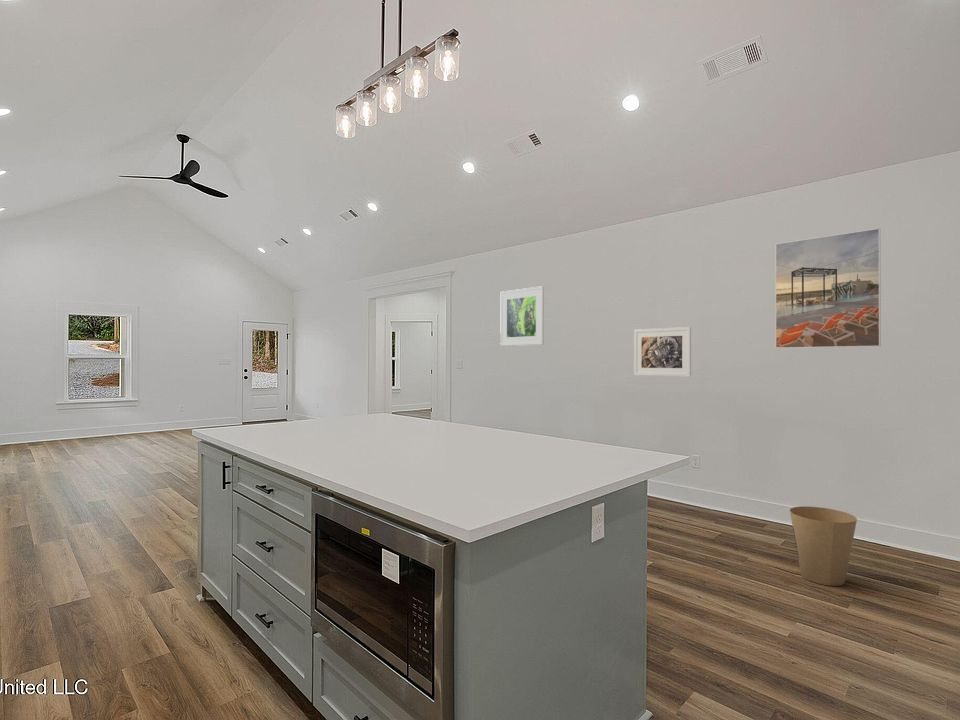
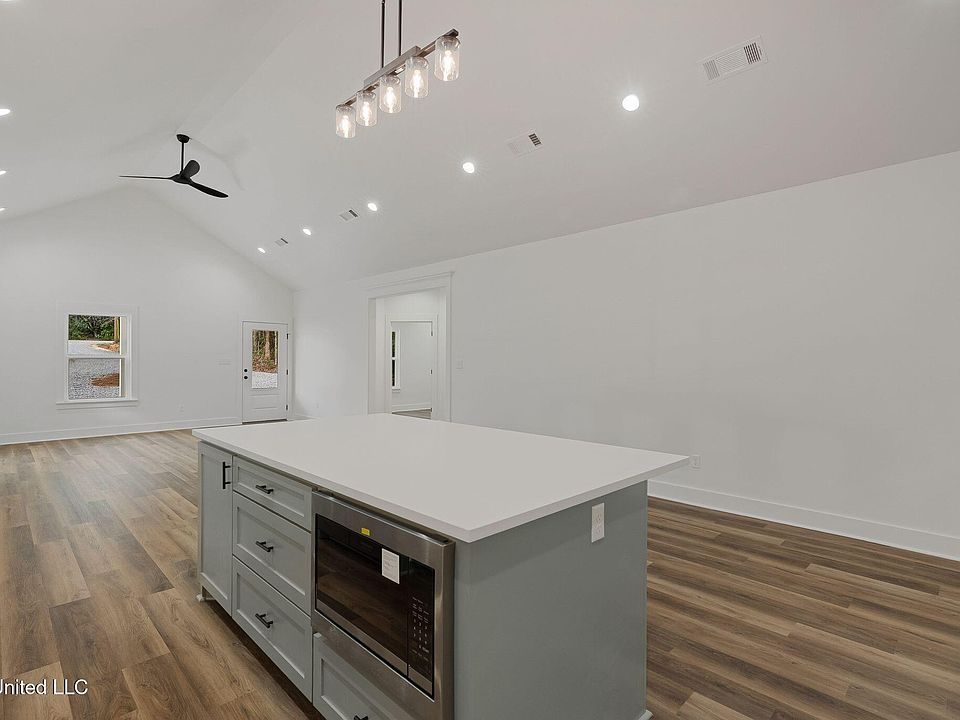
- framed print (661, 352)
- trash can (822, 546)
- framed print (521, 317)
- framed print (824, 291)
